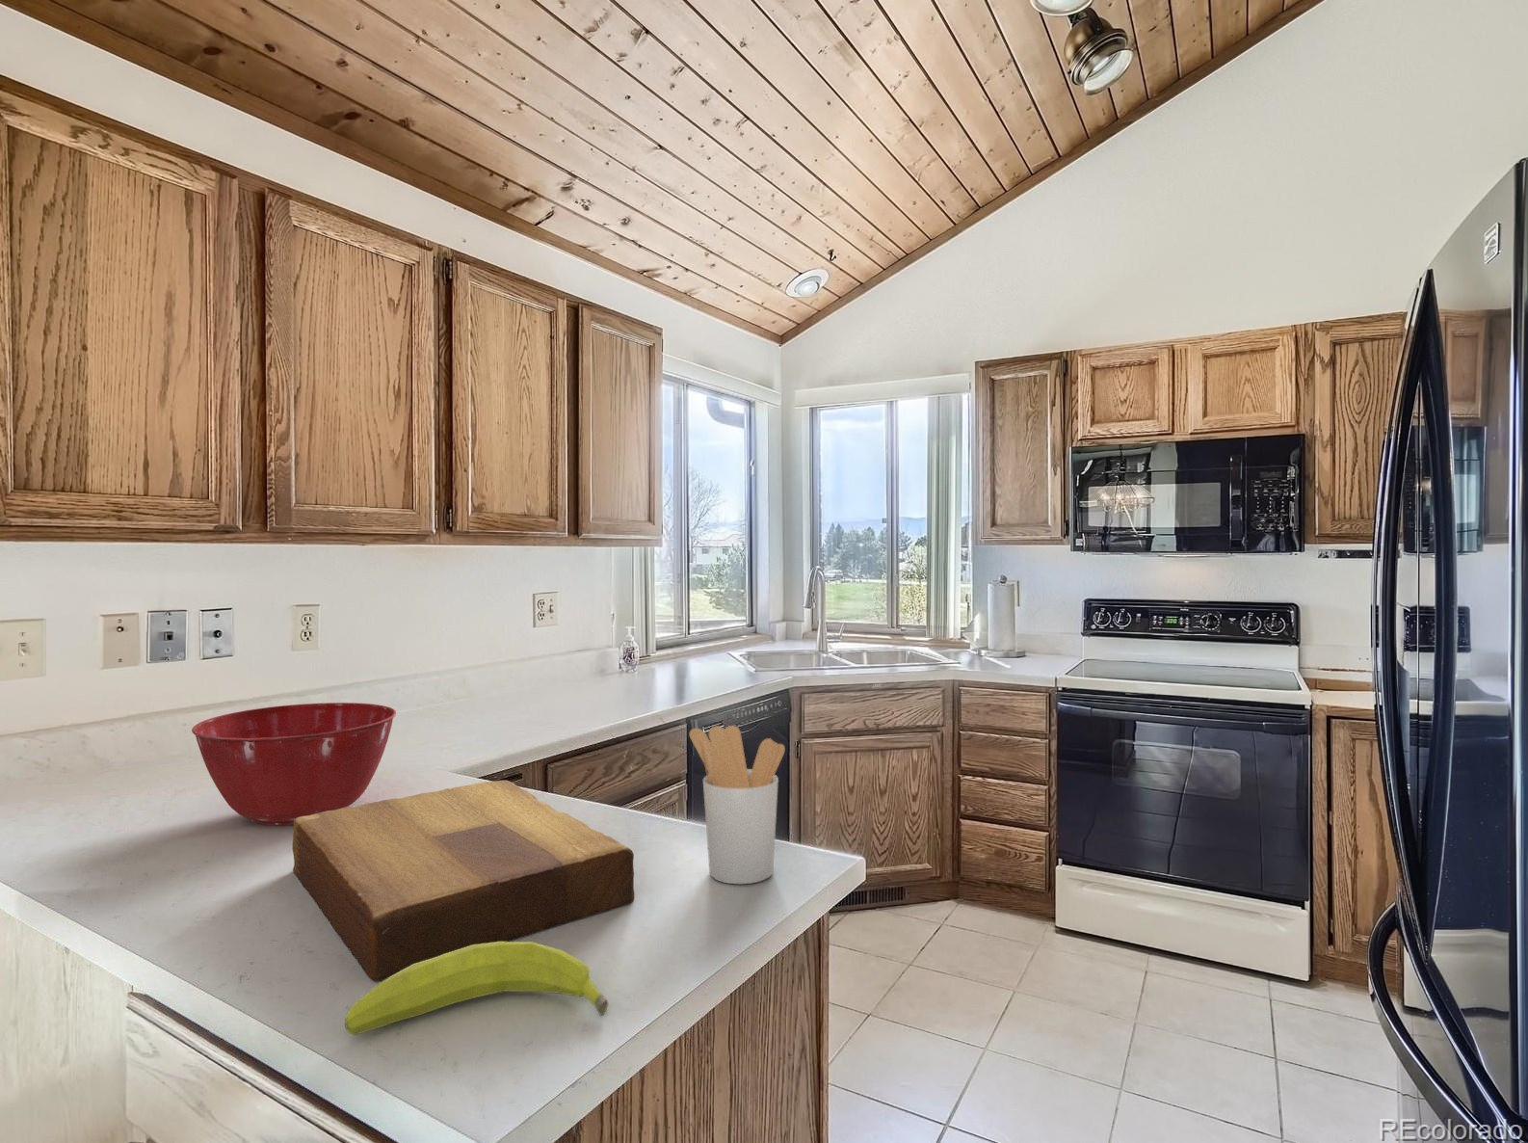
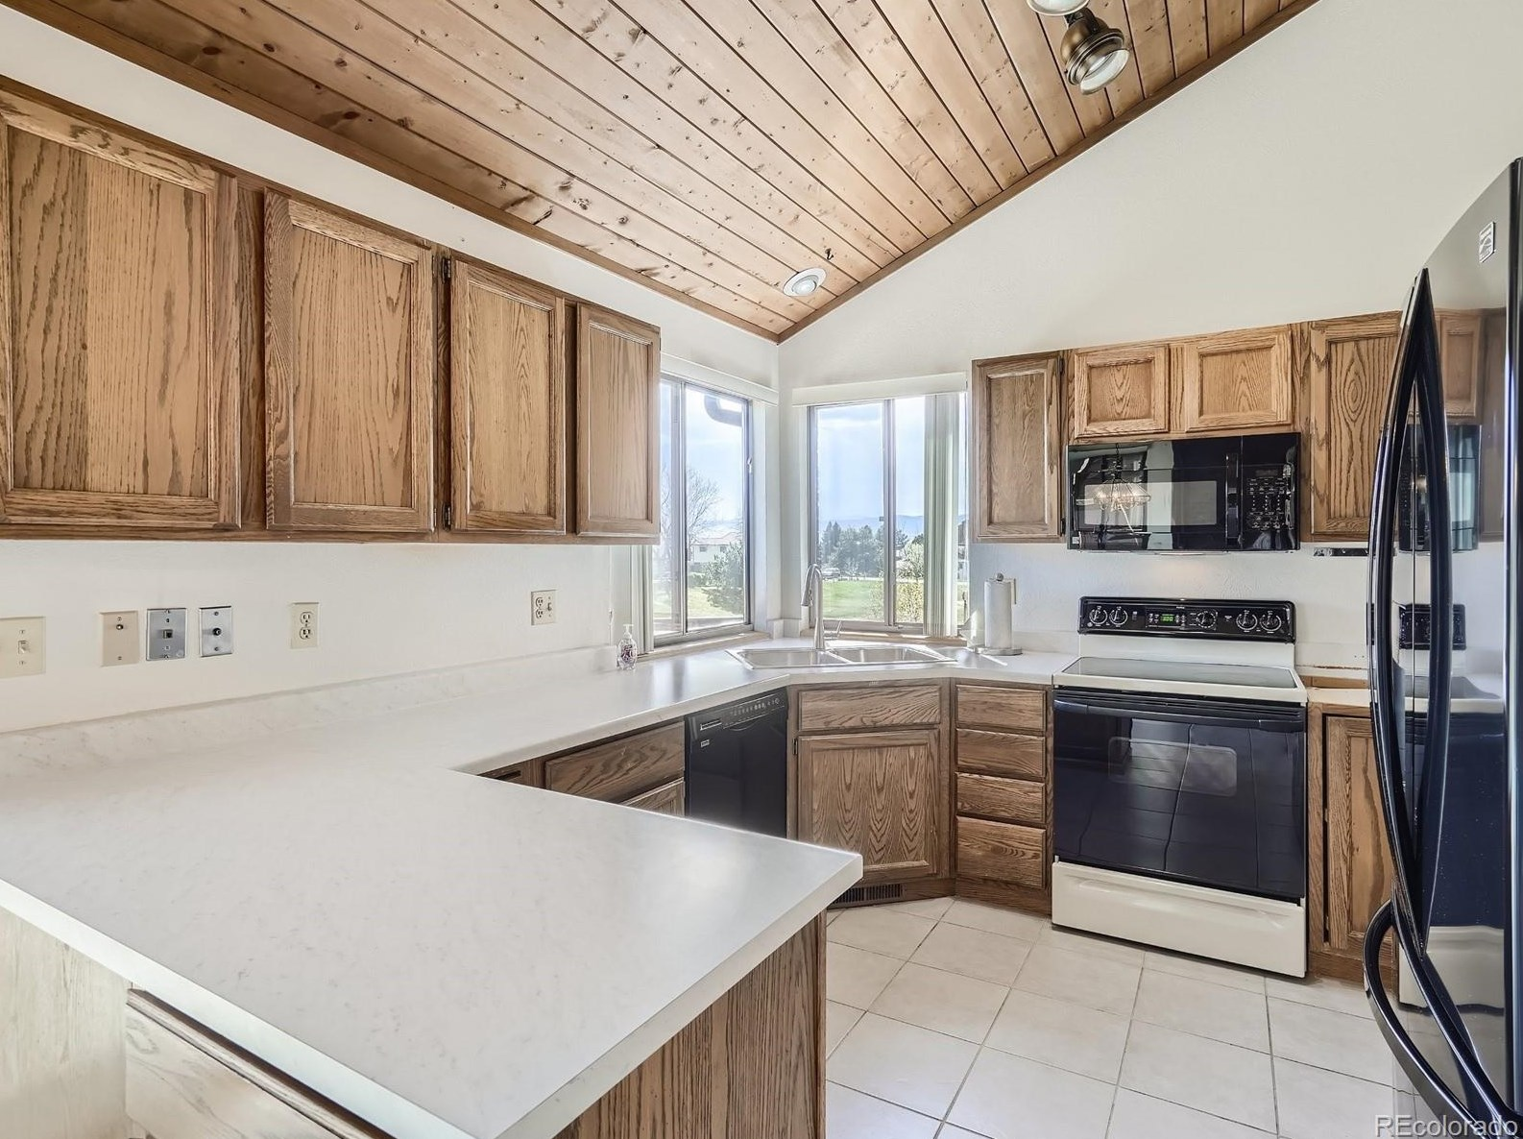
- fruit (477, 993)
- utensil holder (731, 797)
- mixing bowl (300, 765)
- cutting board (456, 855)
